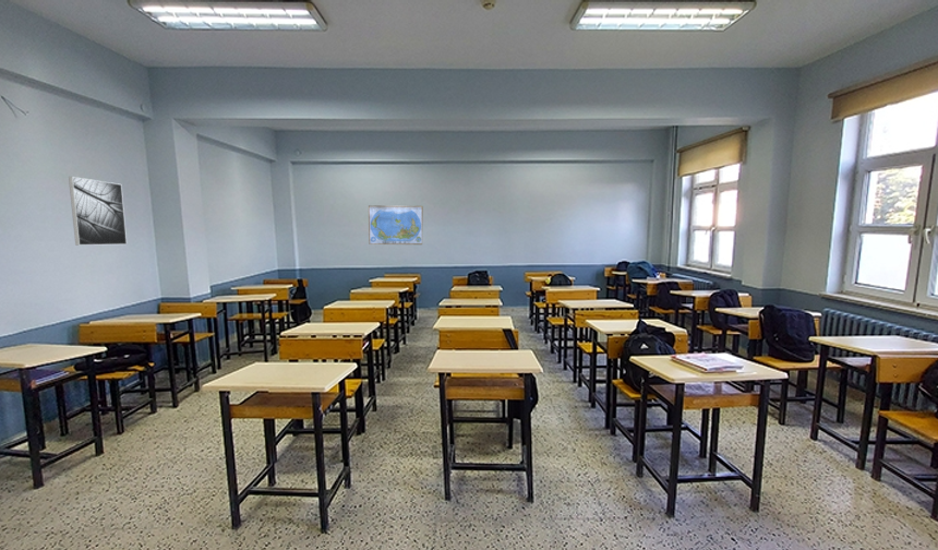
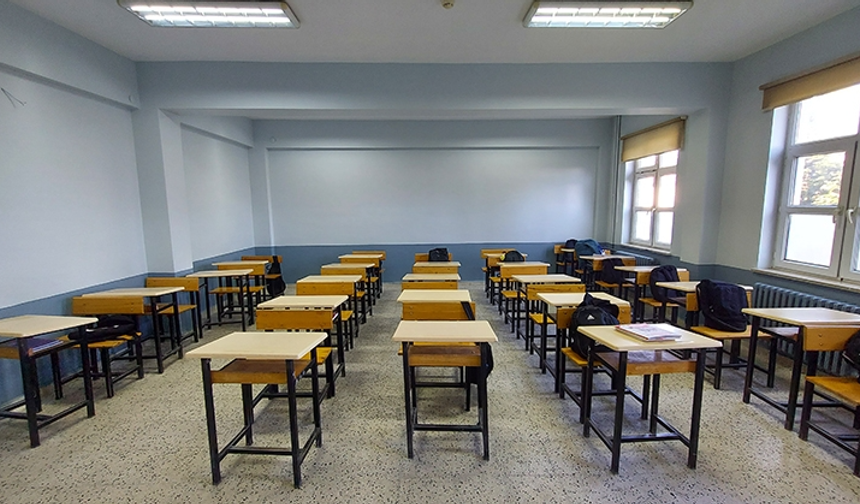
- world map (395, 225)
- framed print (99, 213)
